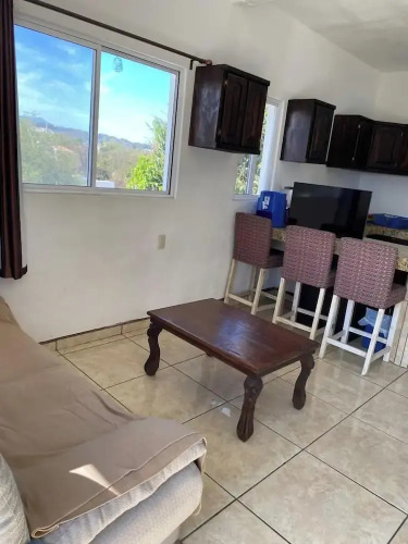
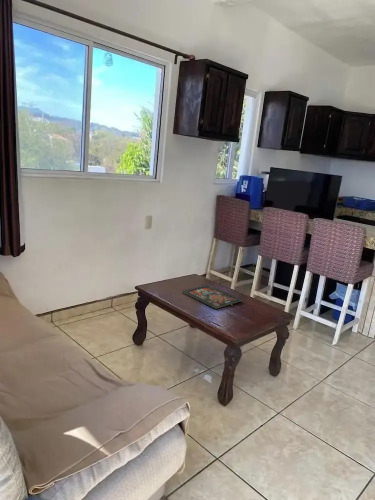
+ board game (212, 296)
